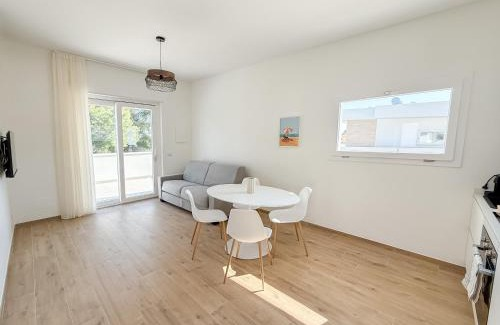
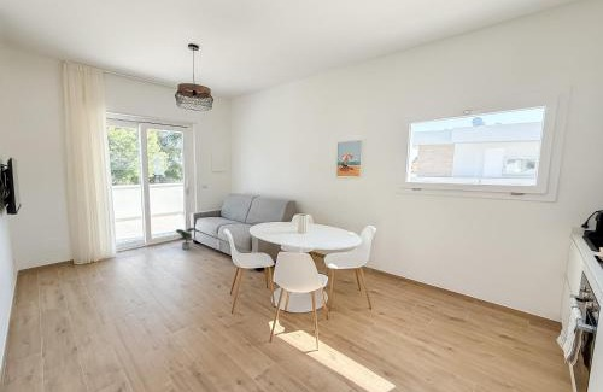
+ potted plant (186, 239)
